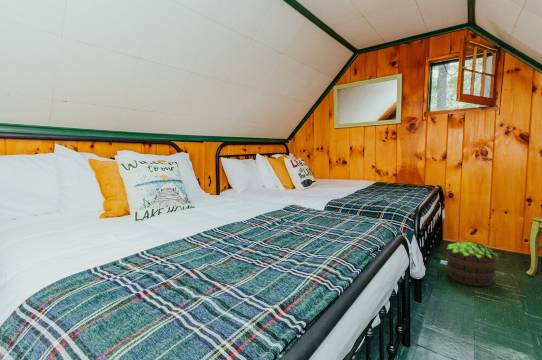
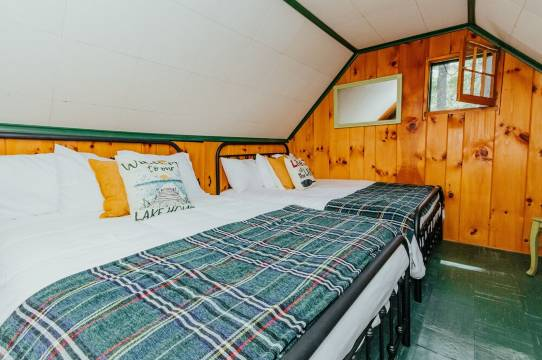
- potted plant (470, 260)
